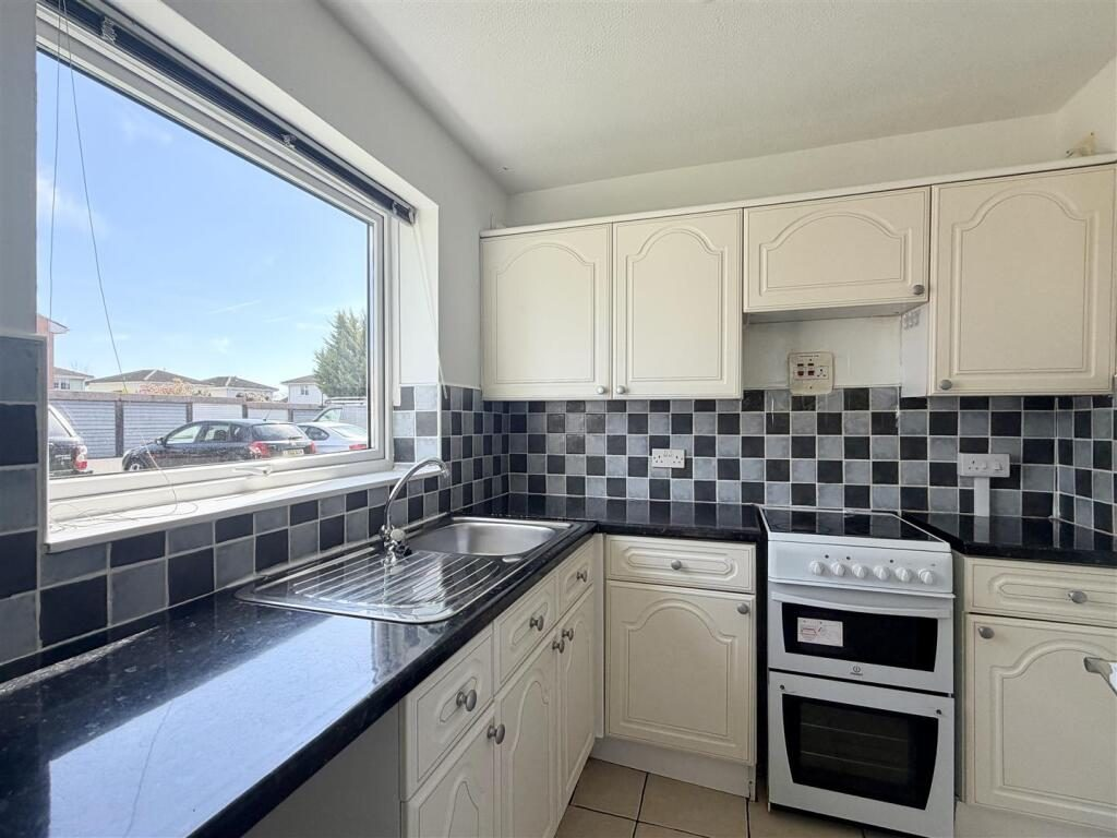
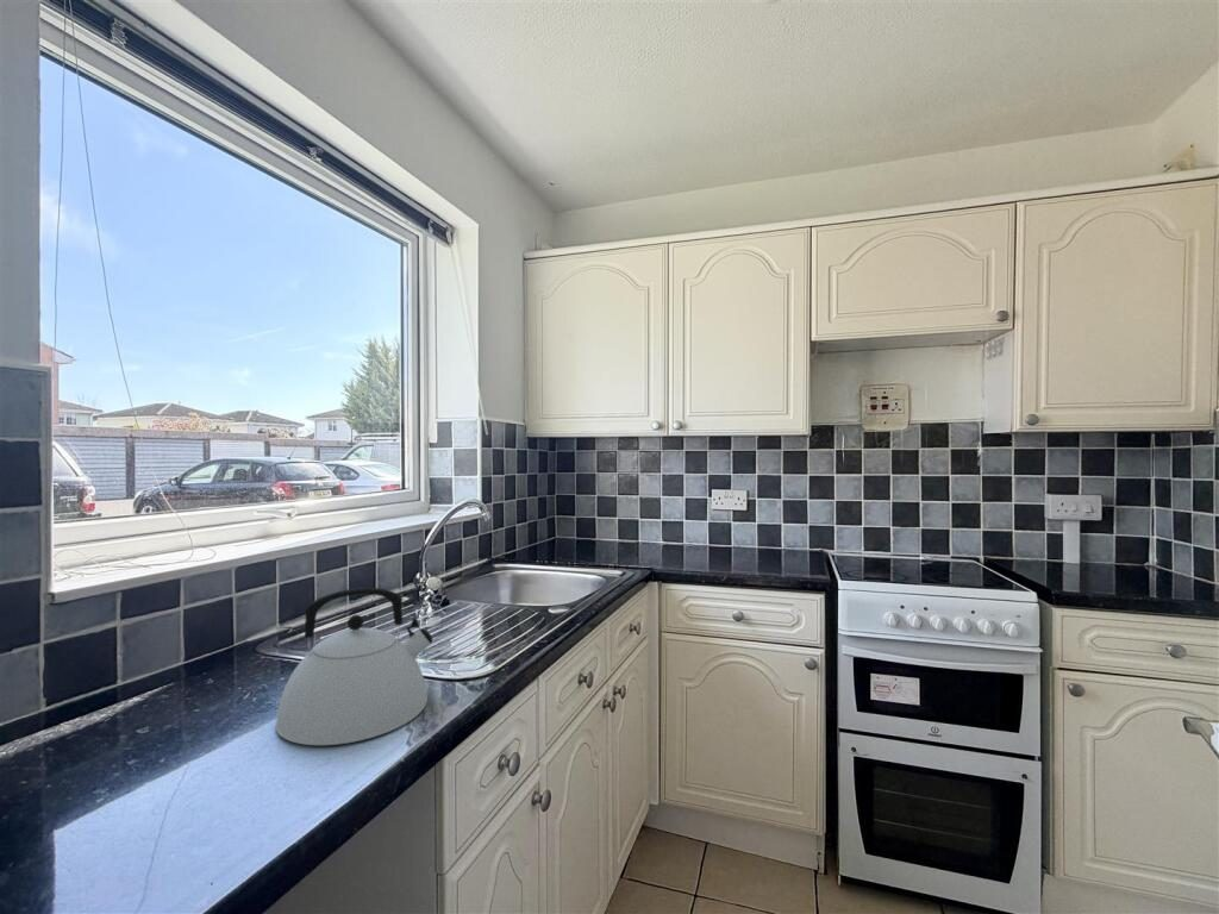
+ kettle (358, 649)
